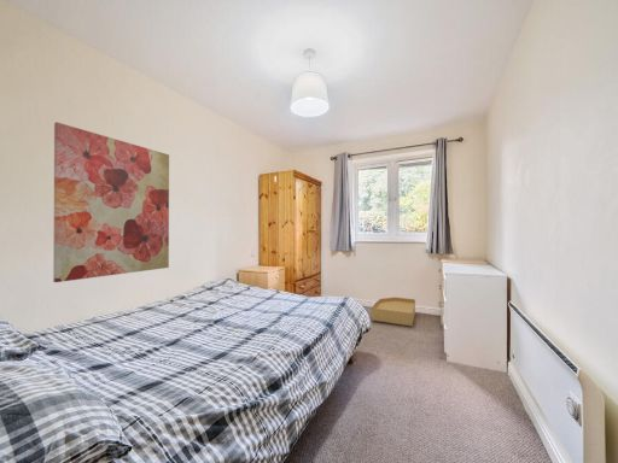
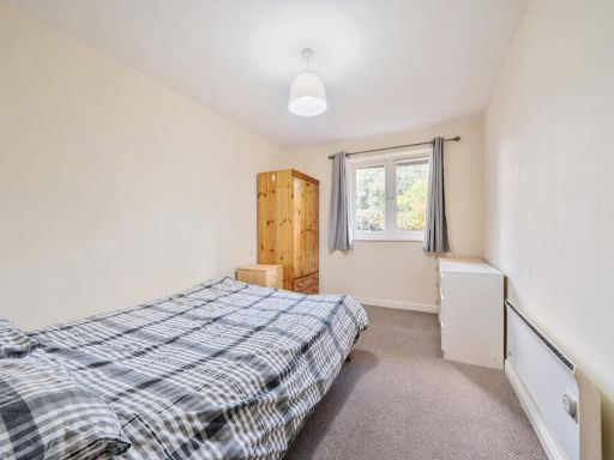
- basket (393, 309)
- wall art (121, 207)
